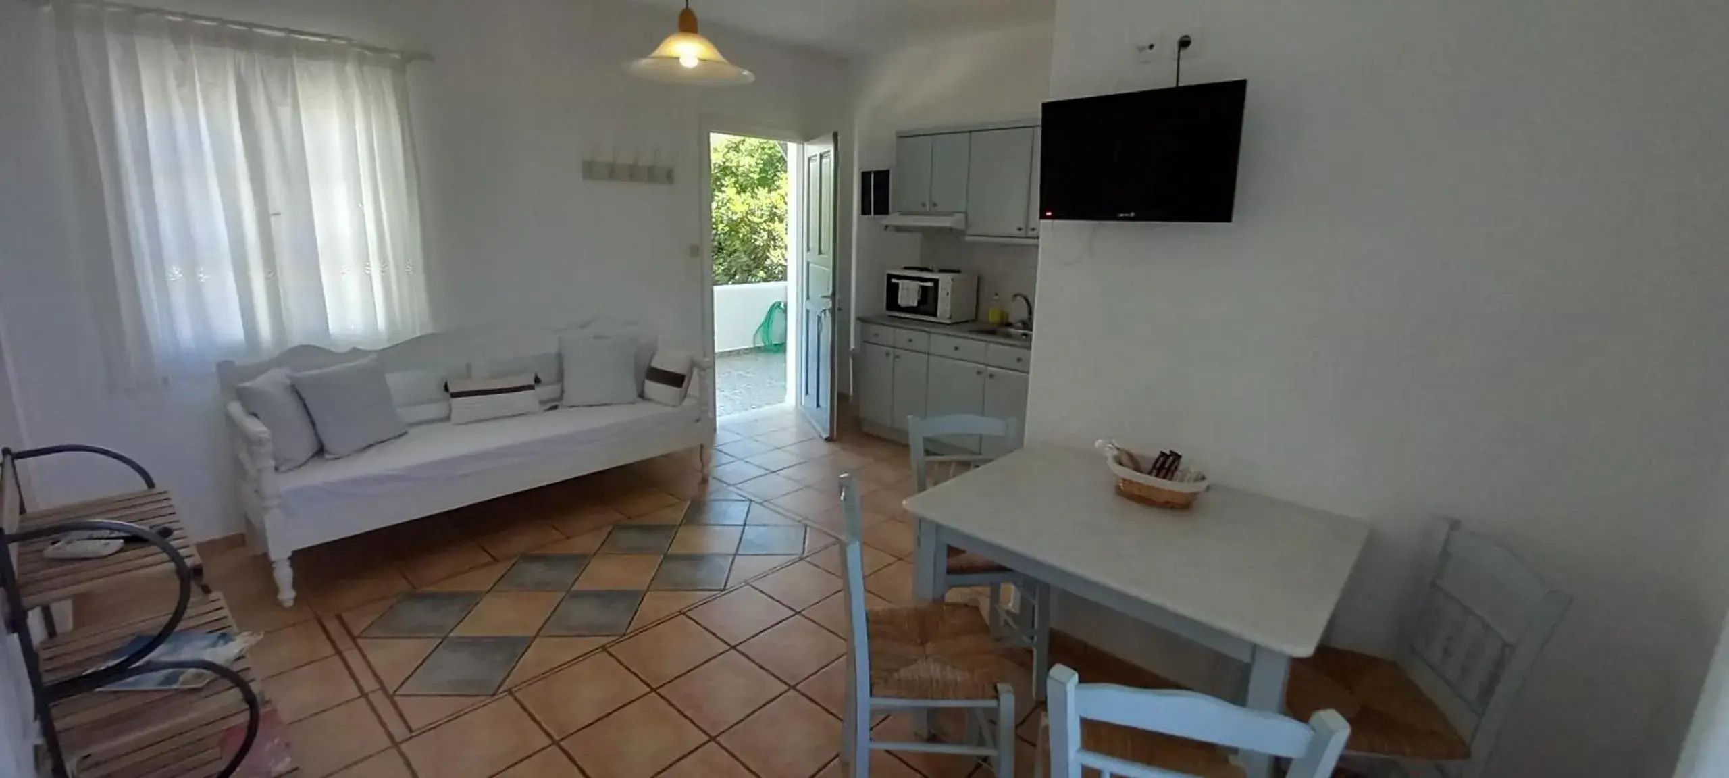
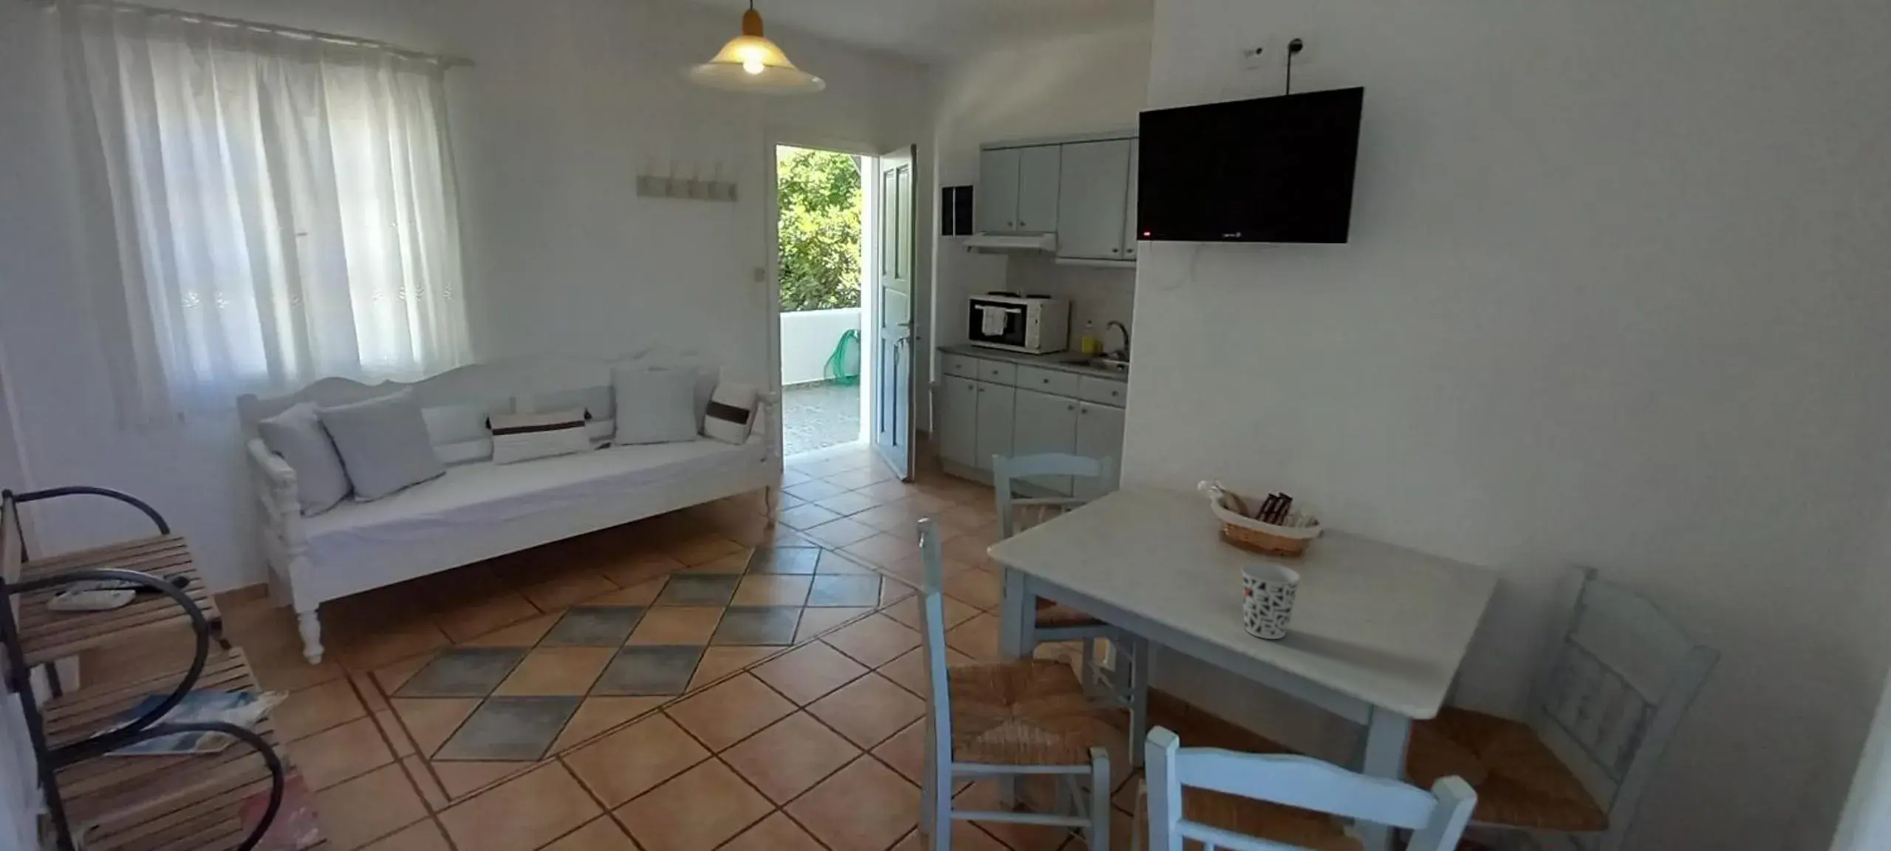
+ cup (1268, 601)
